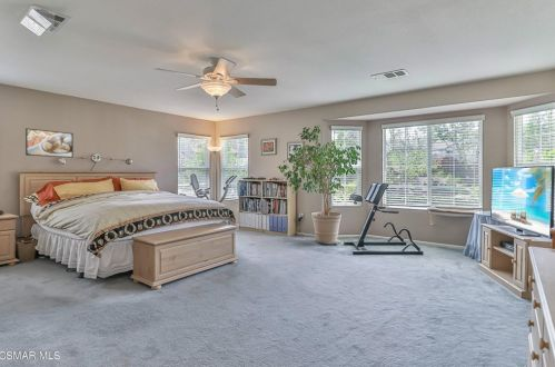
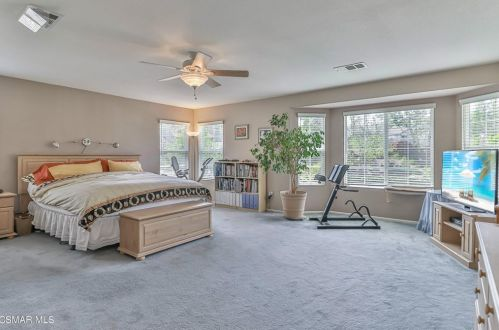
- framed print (50, 143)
